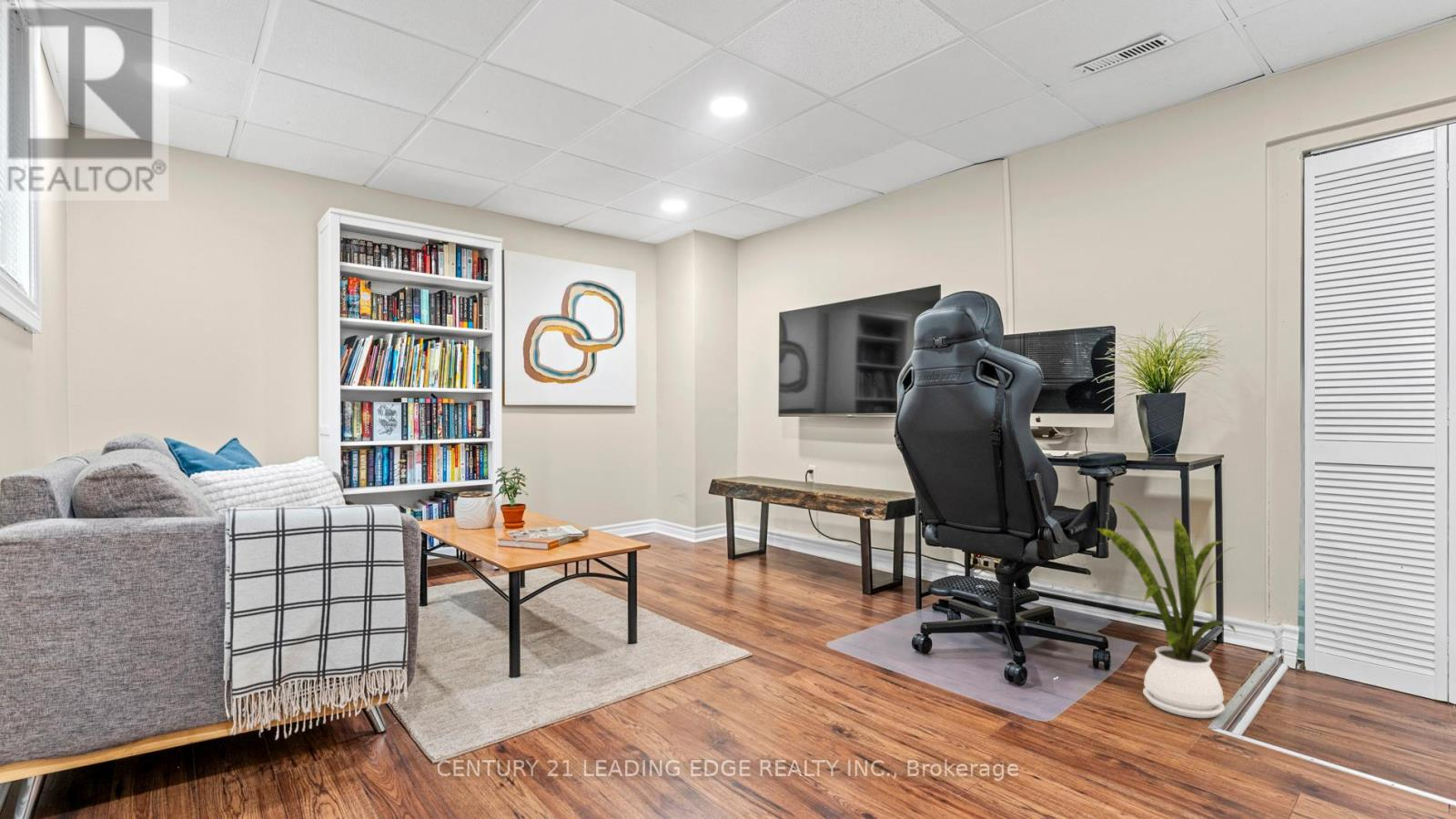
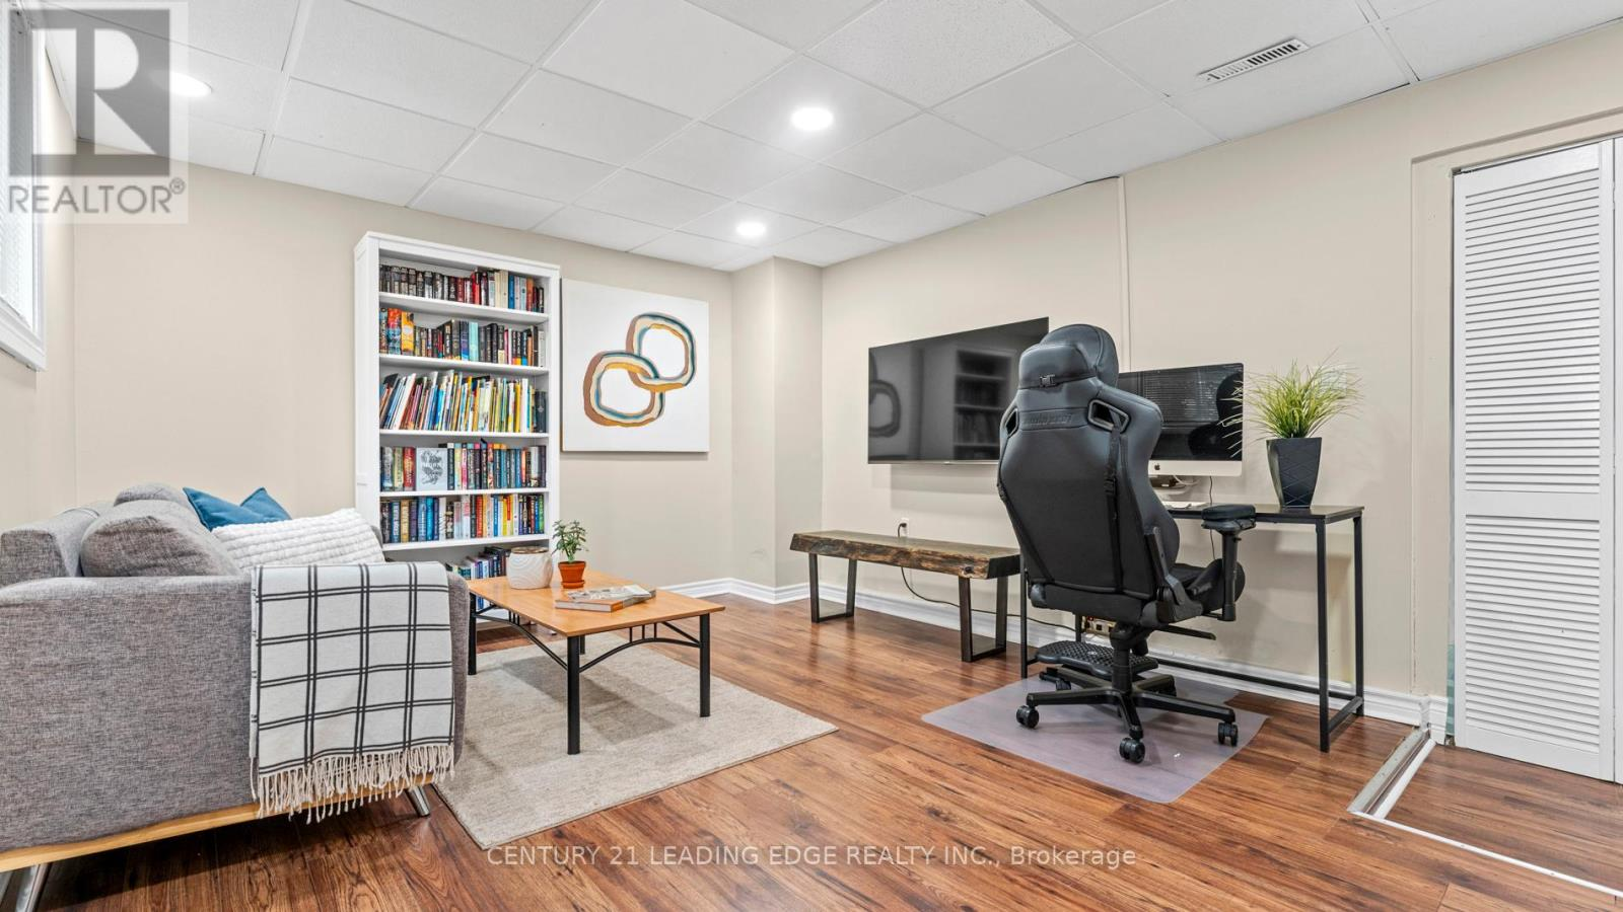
- house plant (1172, 602)
